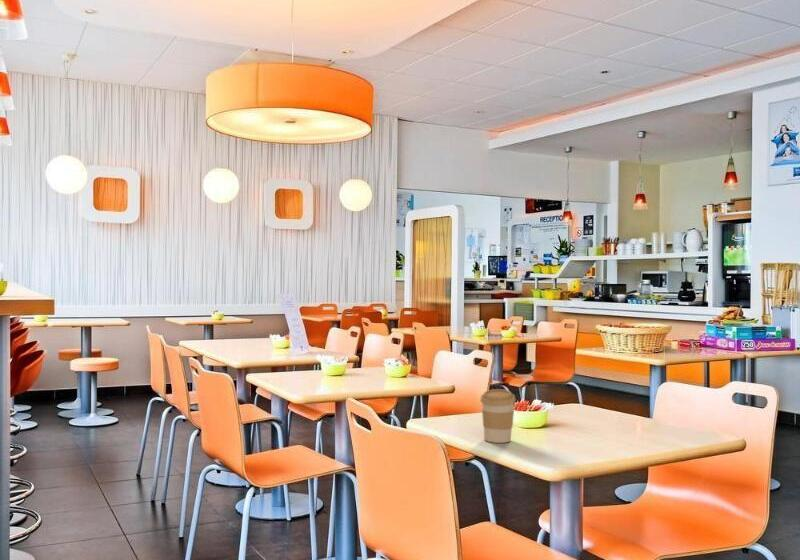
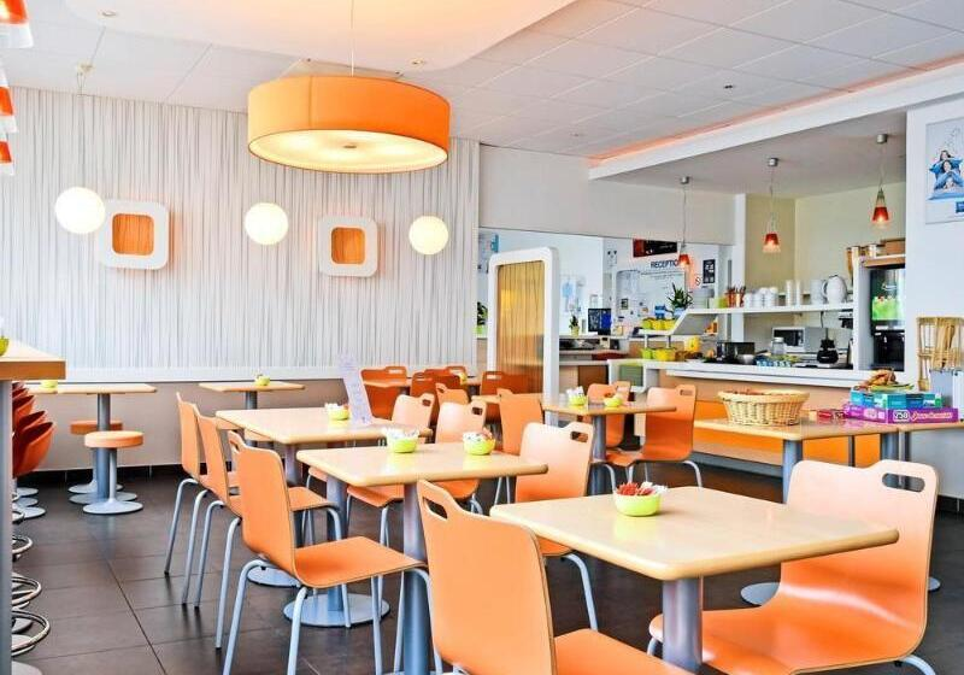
- coffee cup (497, 415)
